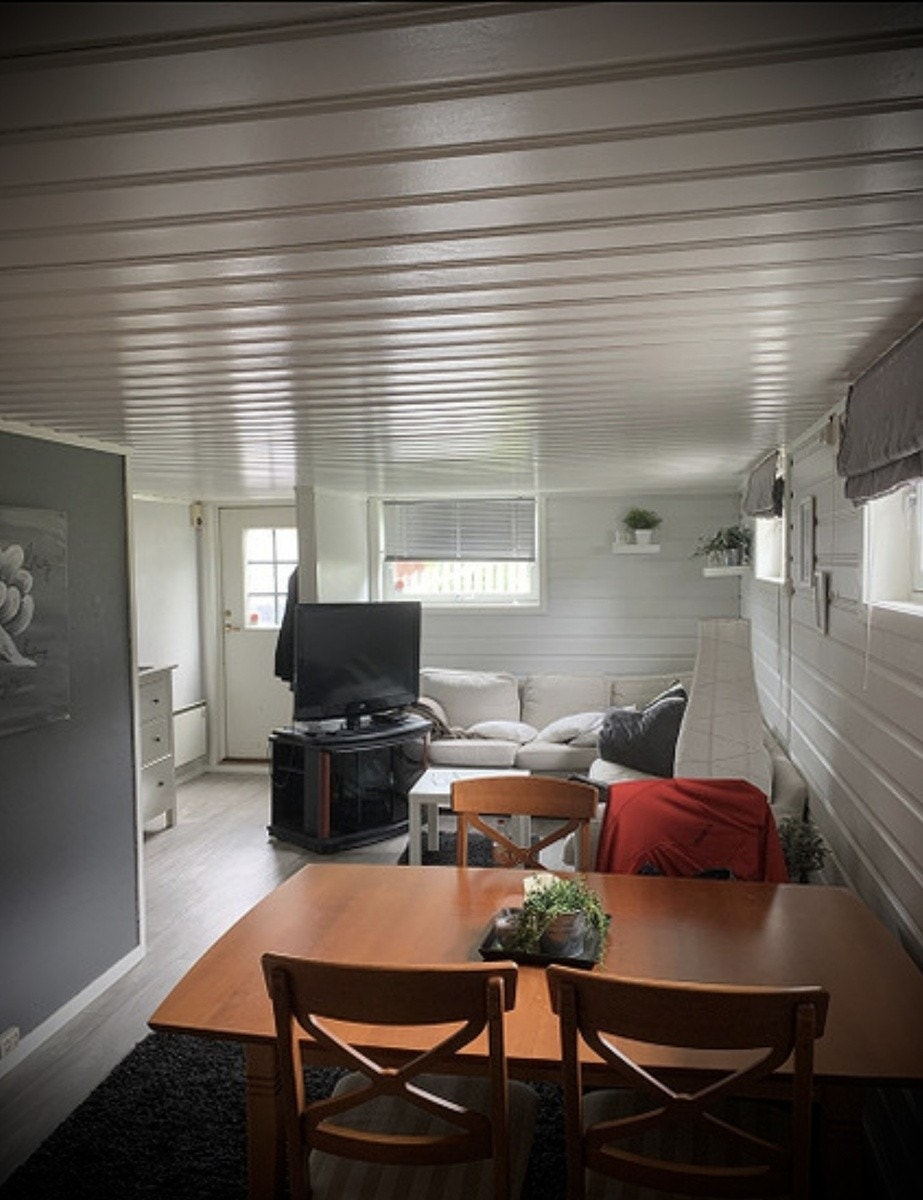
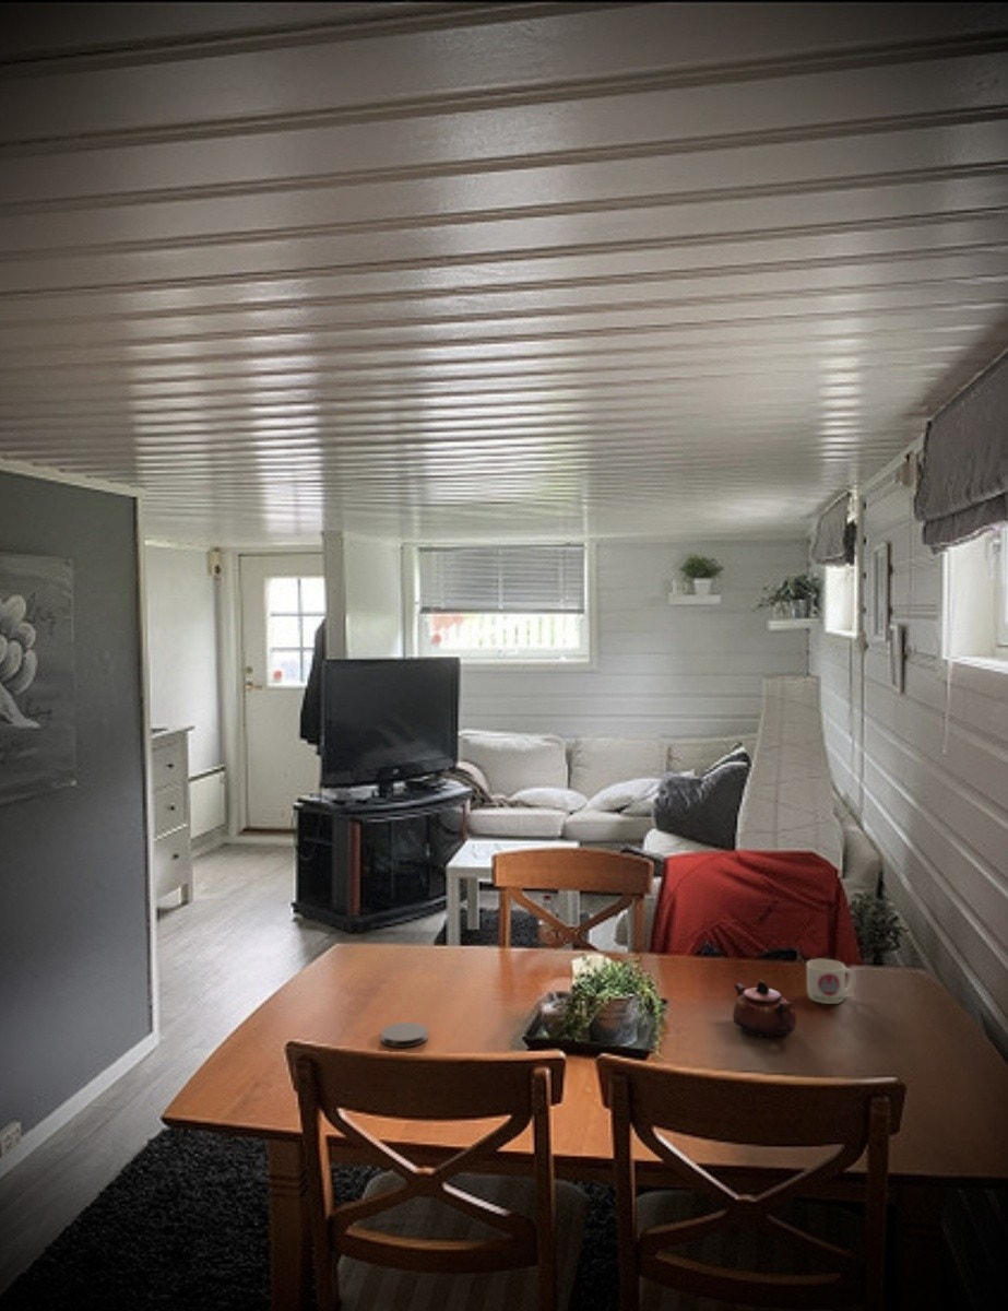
+ mug (832, 980)
+ coaster (404, 1034)
+ teapot (763, 1005)
